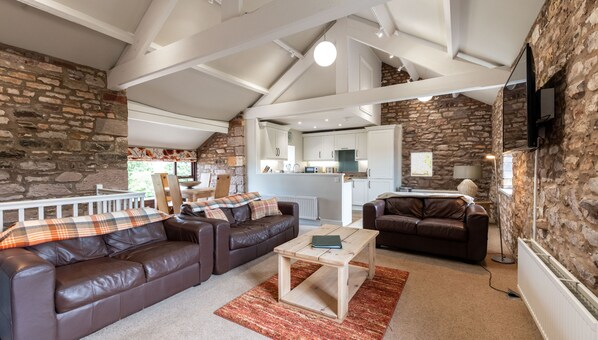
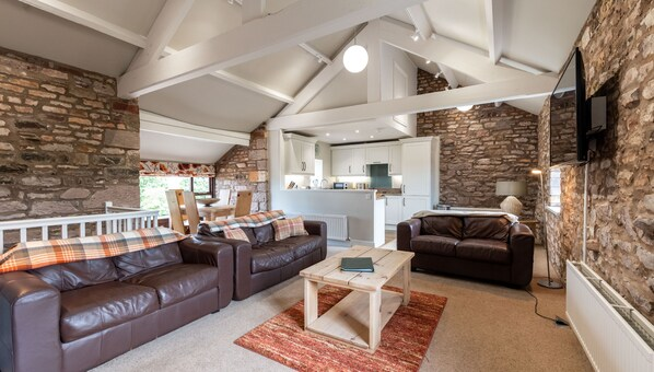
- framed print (421, 164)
